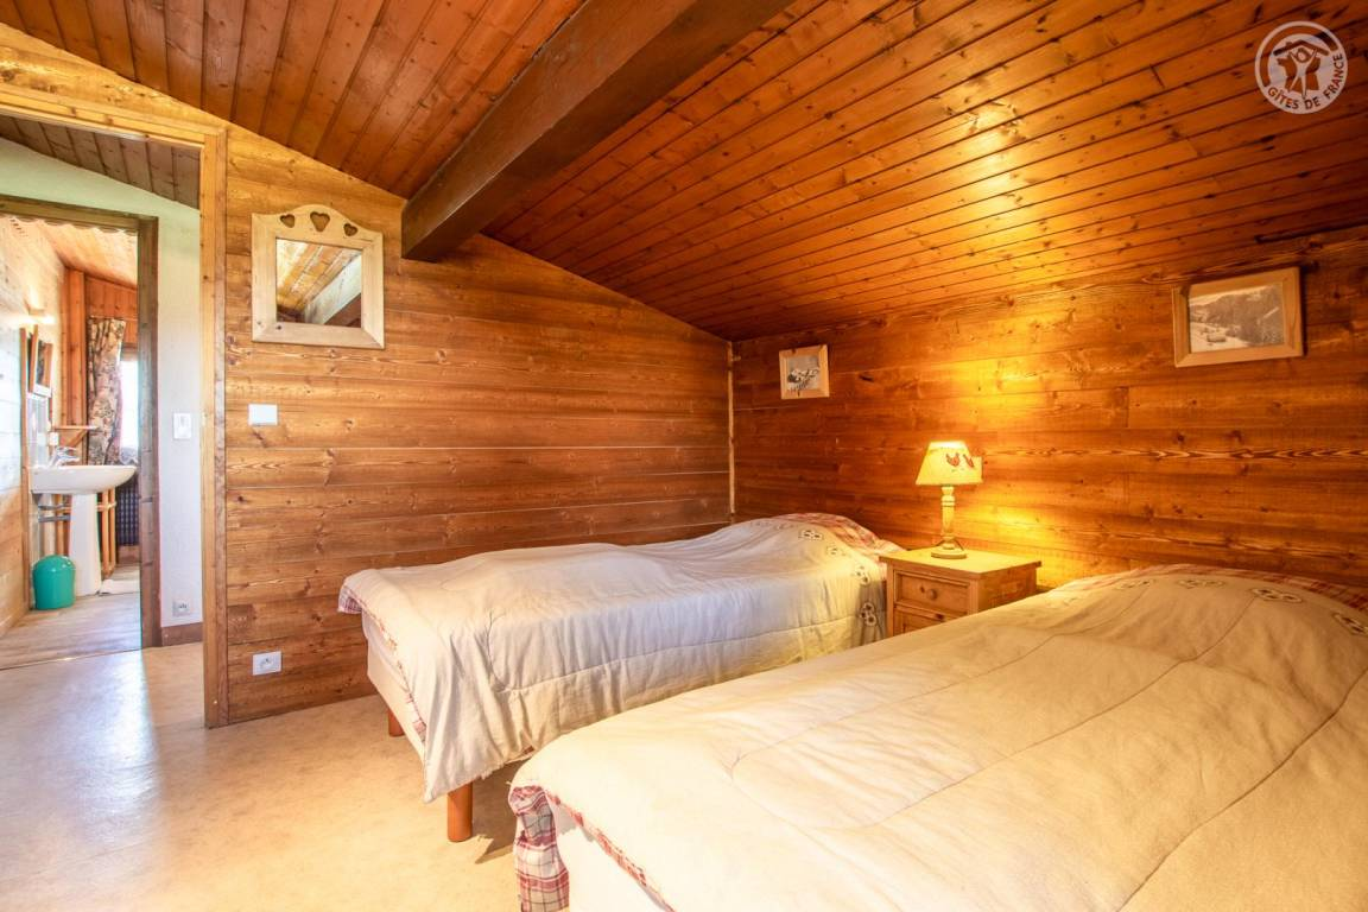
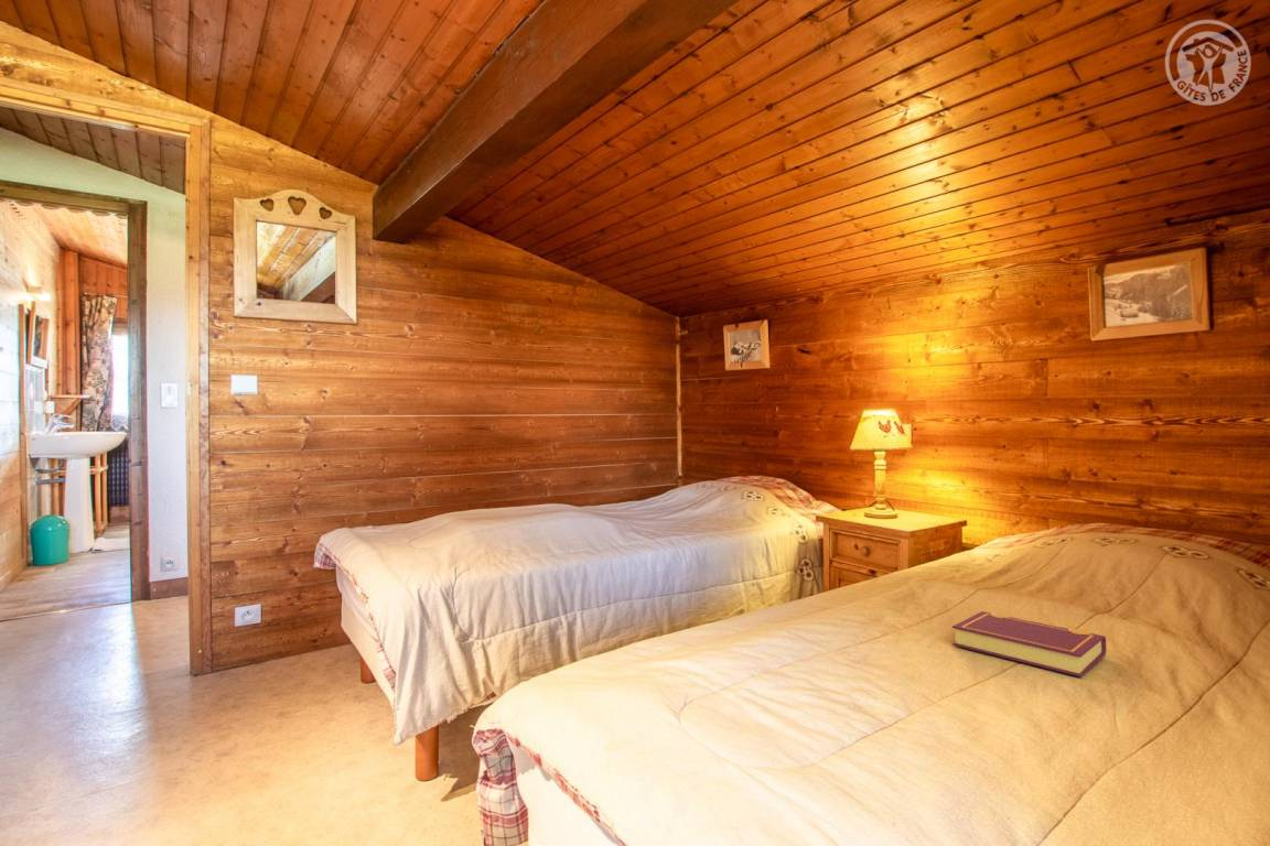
+ book (1025, 639)
